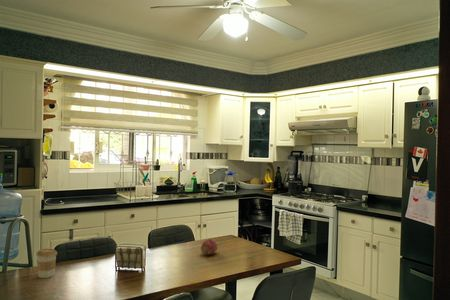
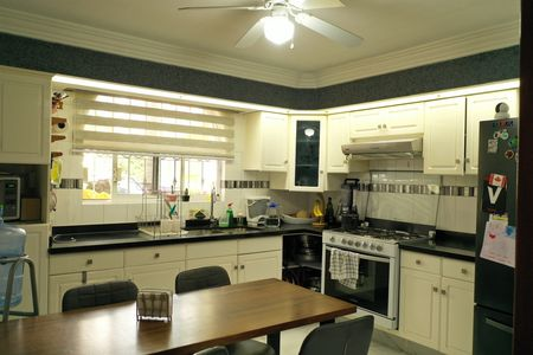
- coffee cup (46, 262)
- fruit (209, 246)
